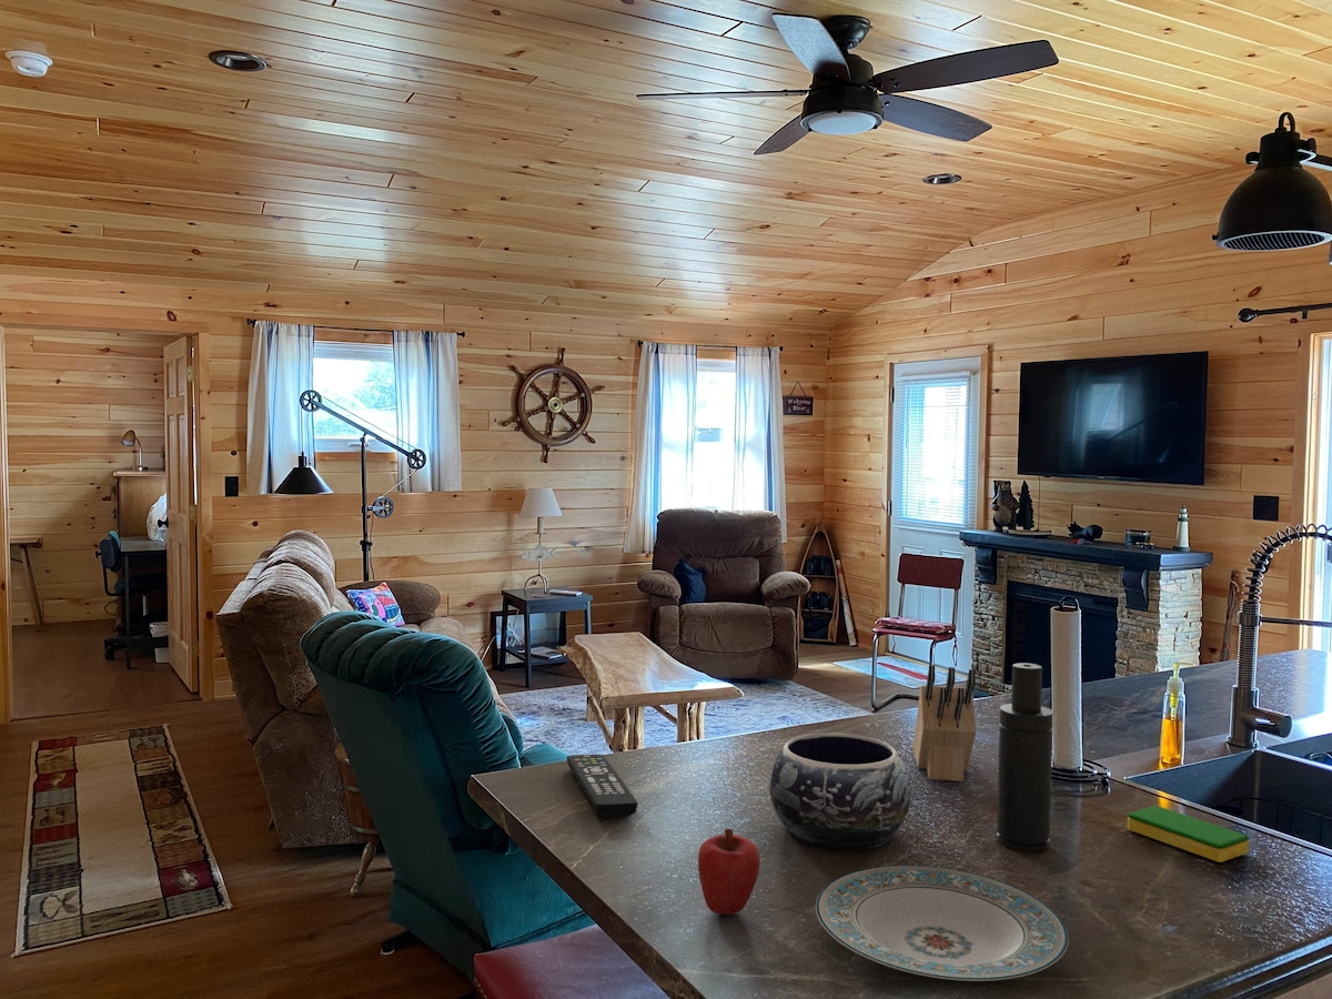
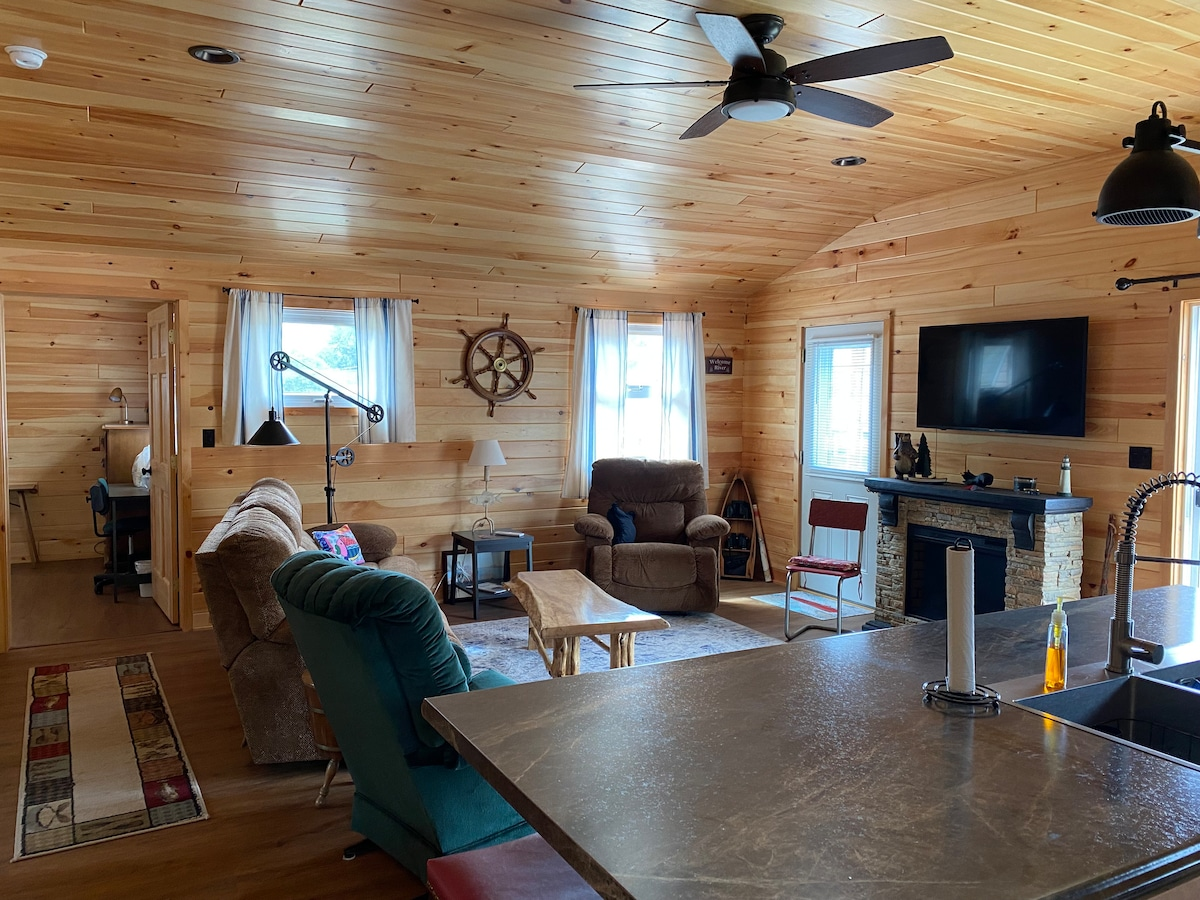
- knife block (944, 712)
- decorative bowl (839, 788)
- atomizer (1025, 754)
- plate (937, 930)
- remote control (599, 783)
- apple (727, 871)
- dish sponge (1185, 833)
